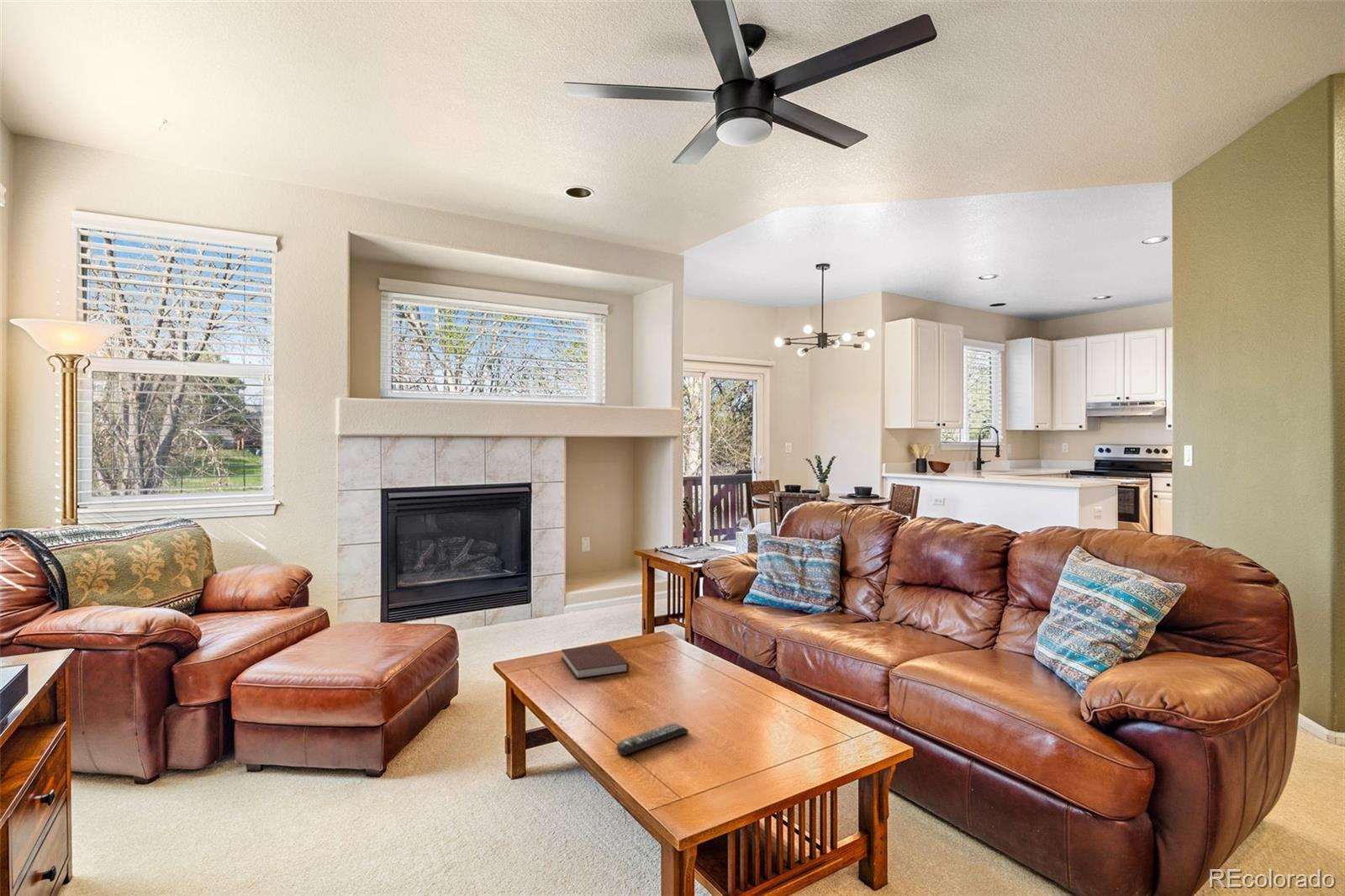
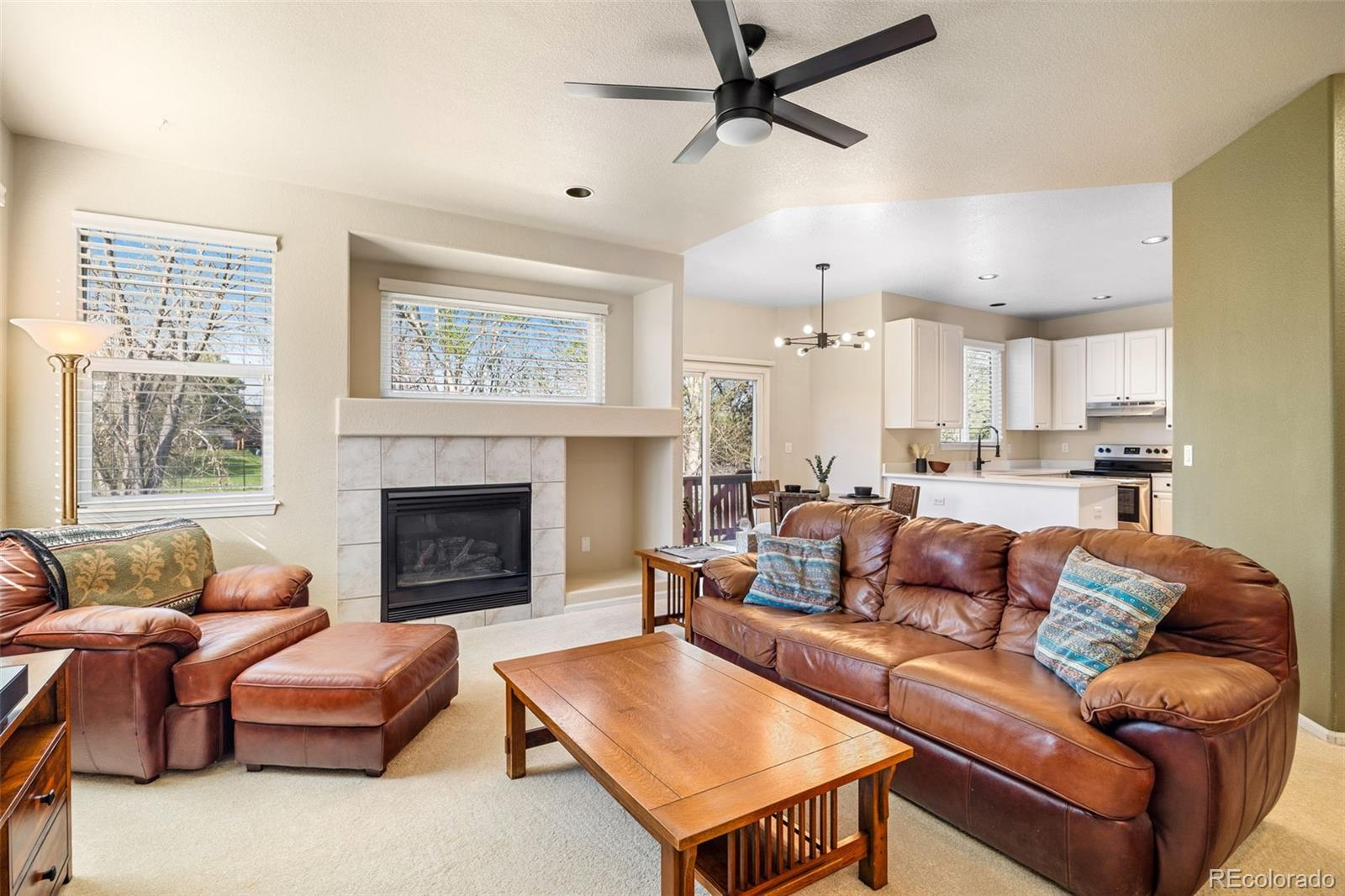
- notebook (593, 660)
- remote control (653, 738)
